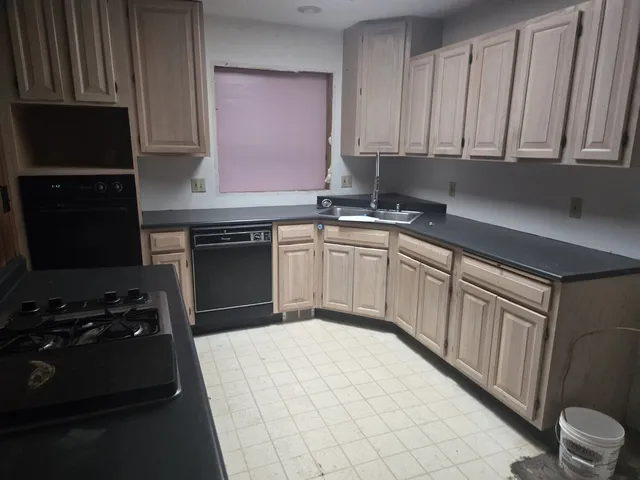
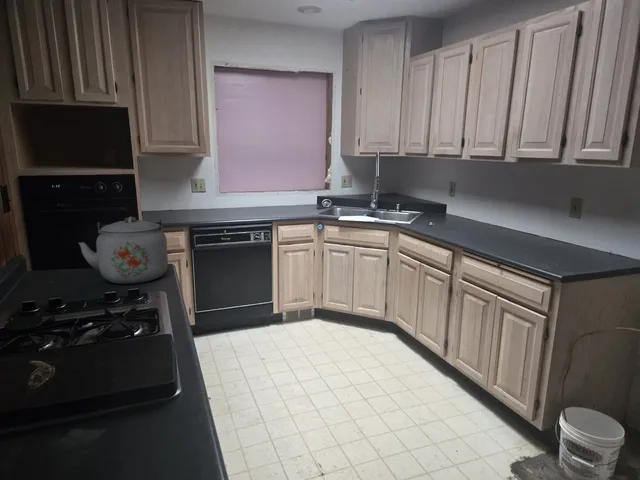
+ kettle (124, 248)
